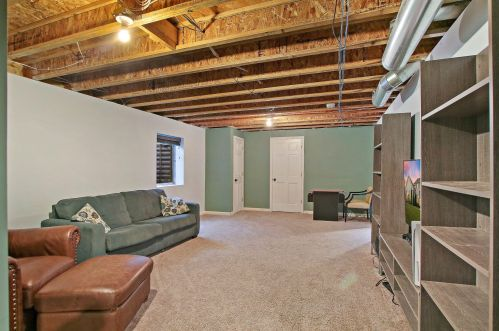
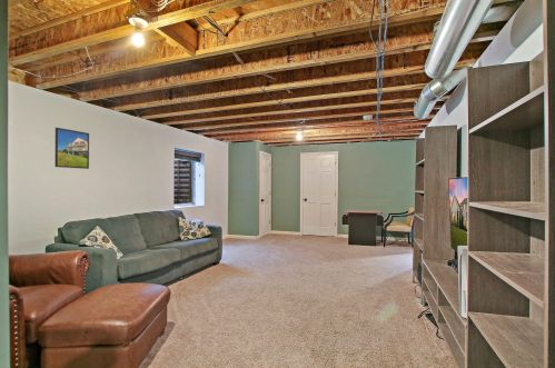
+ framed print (72, 149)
